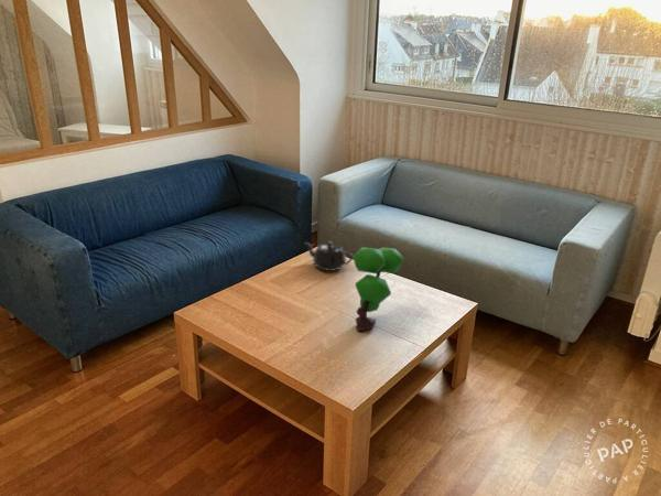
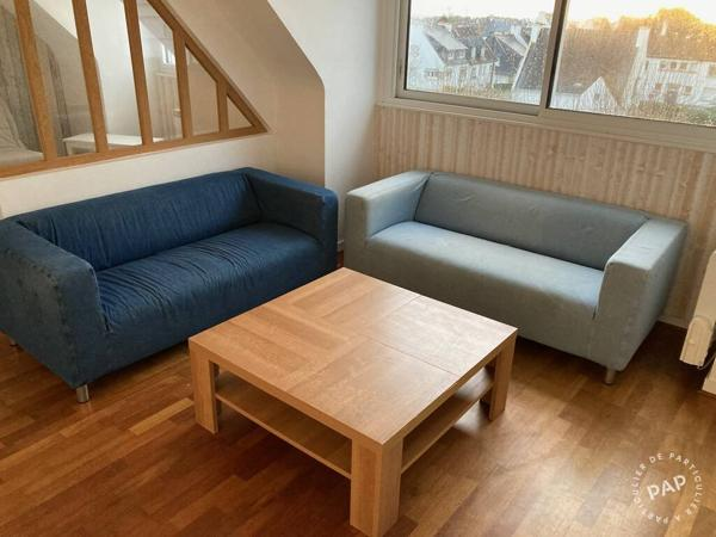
- plant (376, 283)
- teapot (327, 254)
